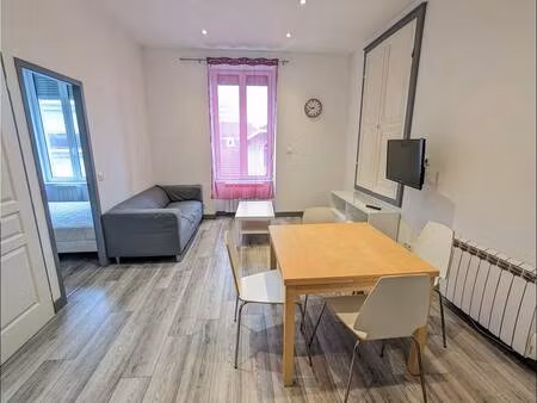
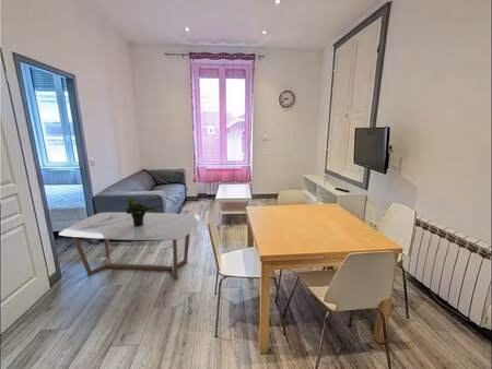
+ coffee table (138, 239)
+ potted plant (138, 211)
